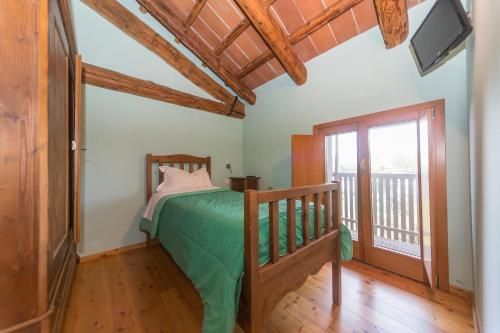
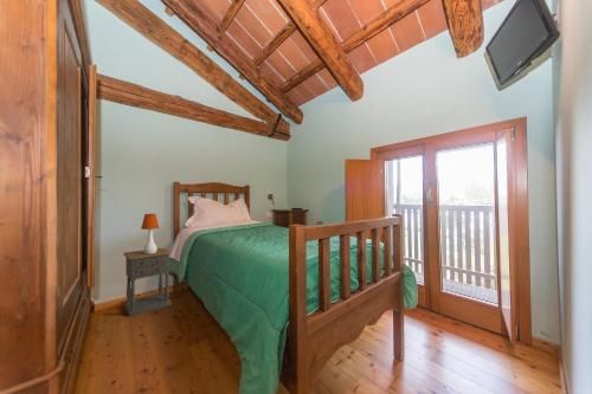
+ nightstand (147, 276)
+ table lamp (150, 233)
